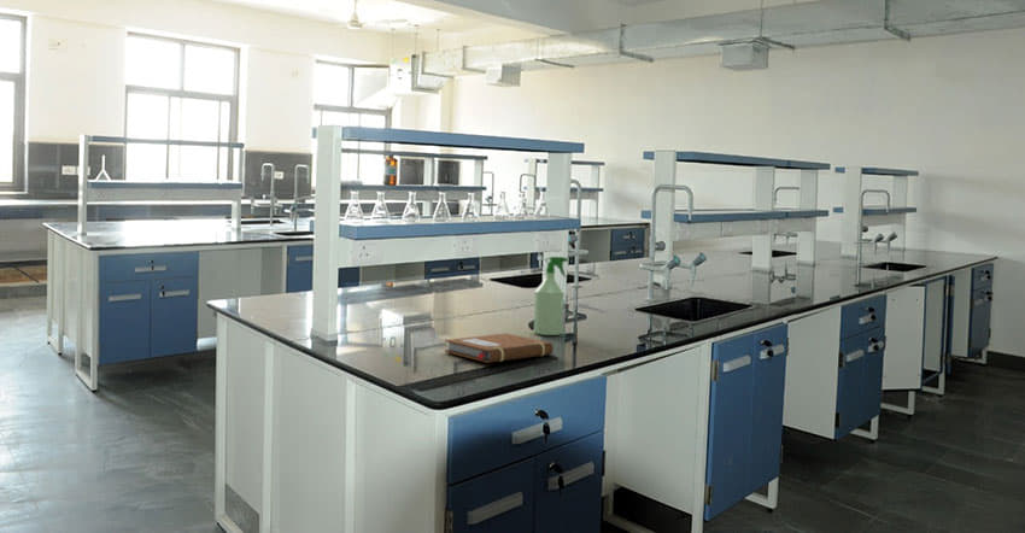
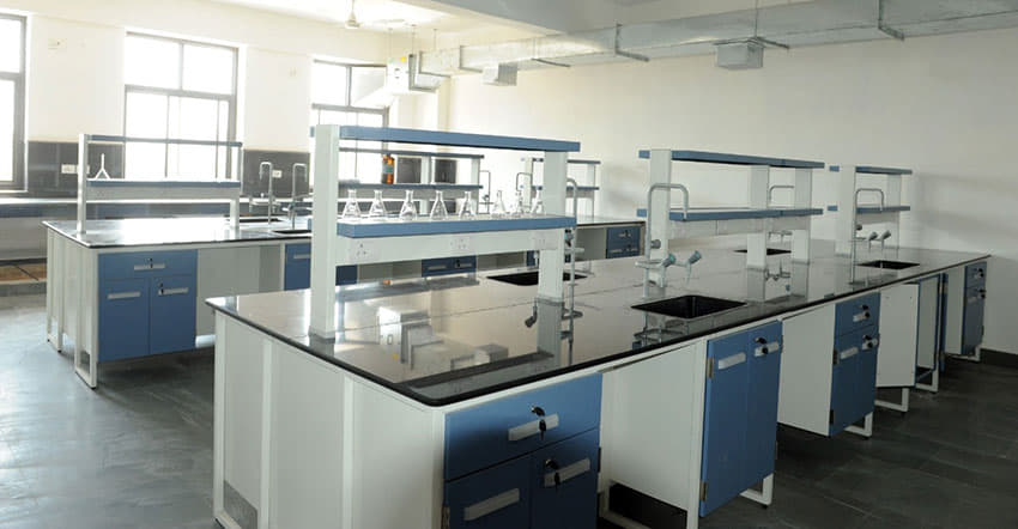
- spray bottle (549, 294)
- notebook (497, 347)
